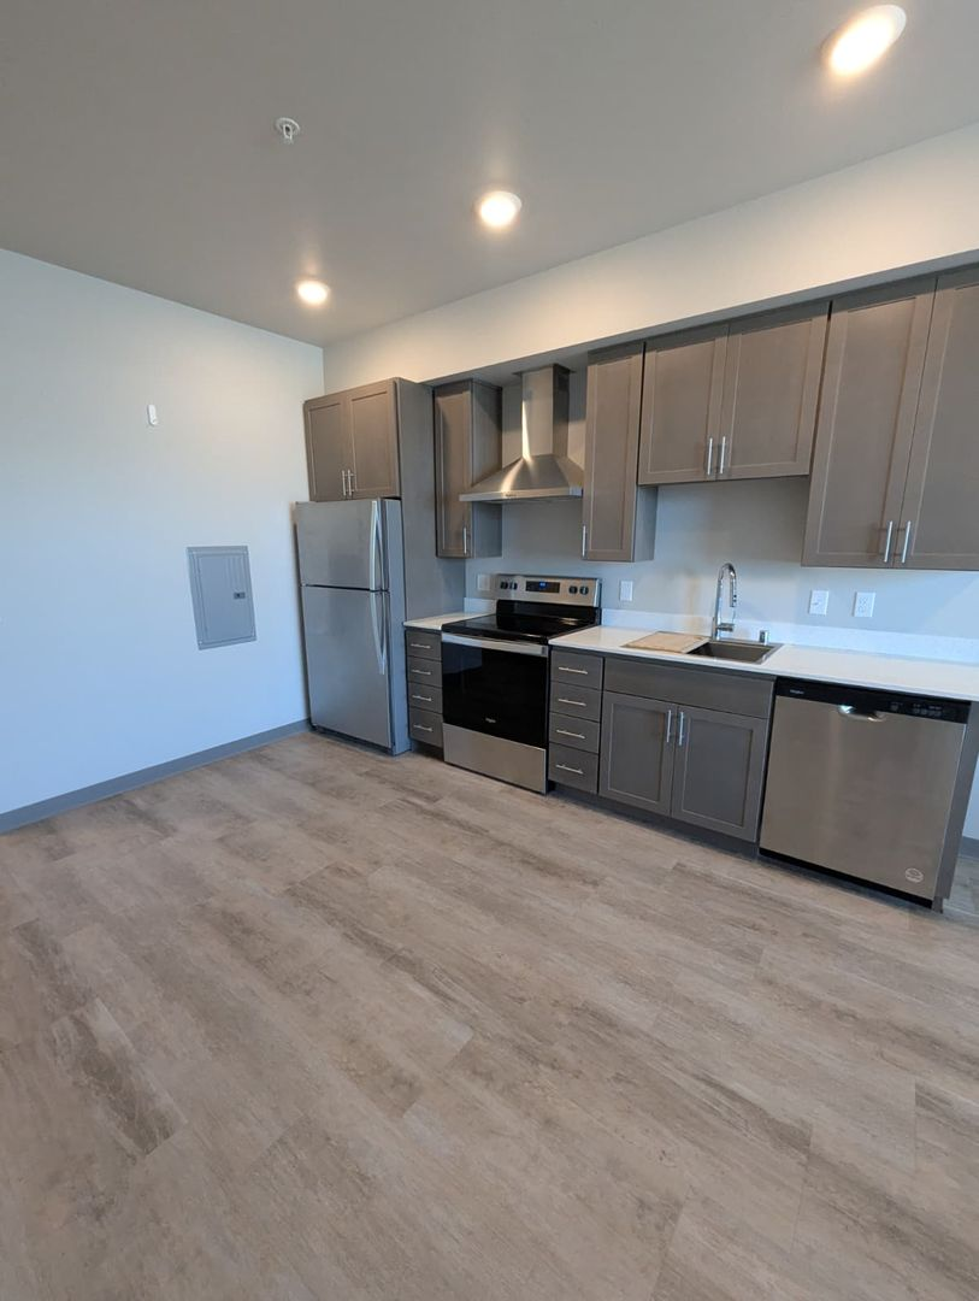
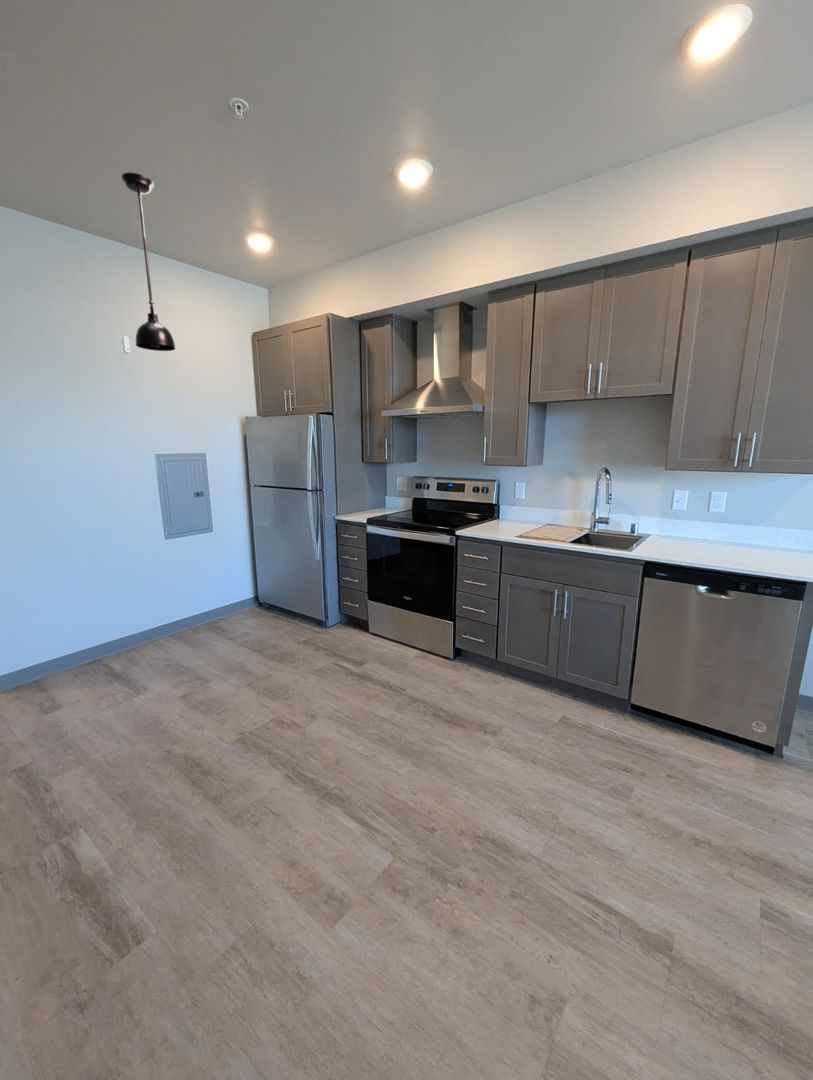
+ light fixture (147, 267)
